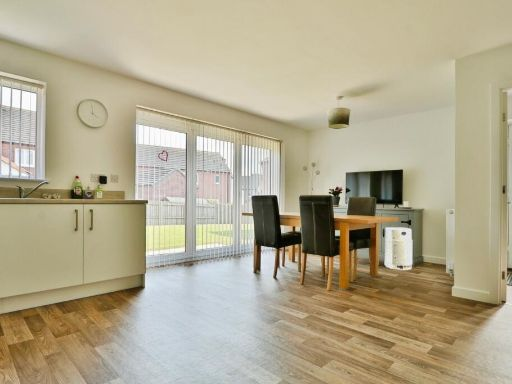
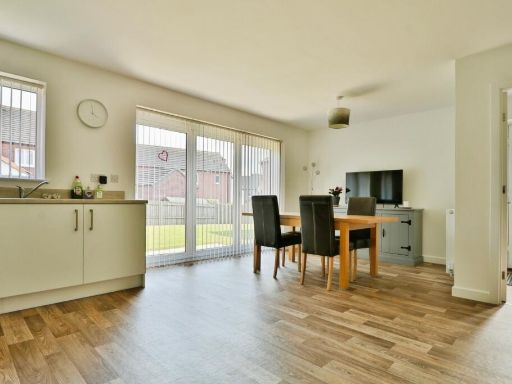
- air purifier (398, 247)
